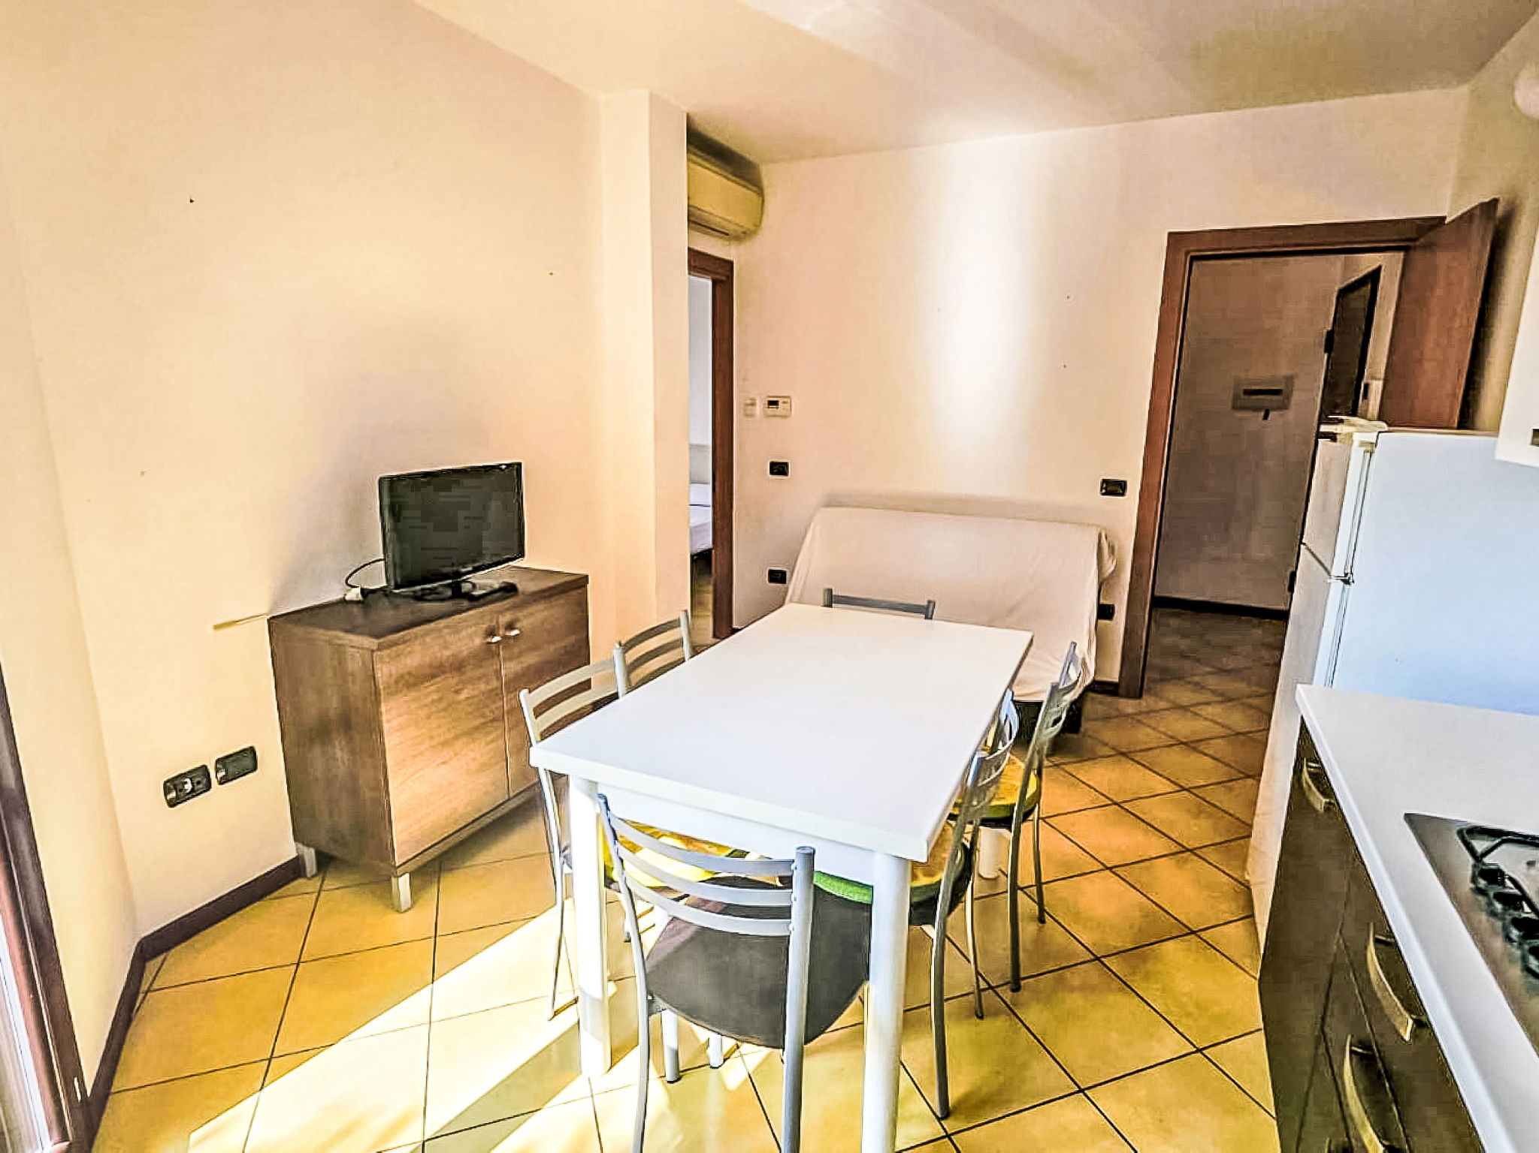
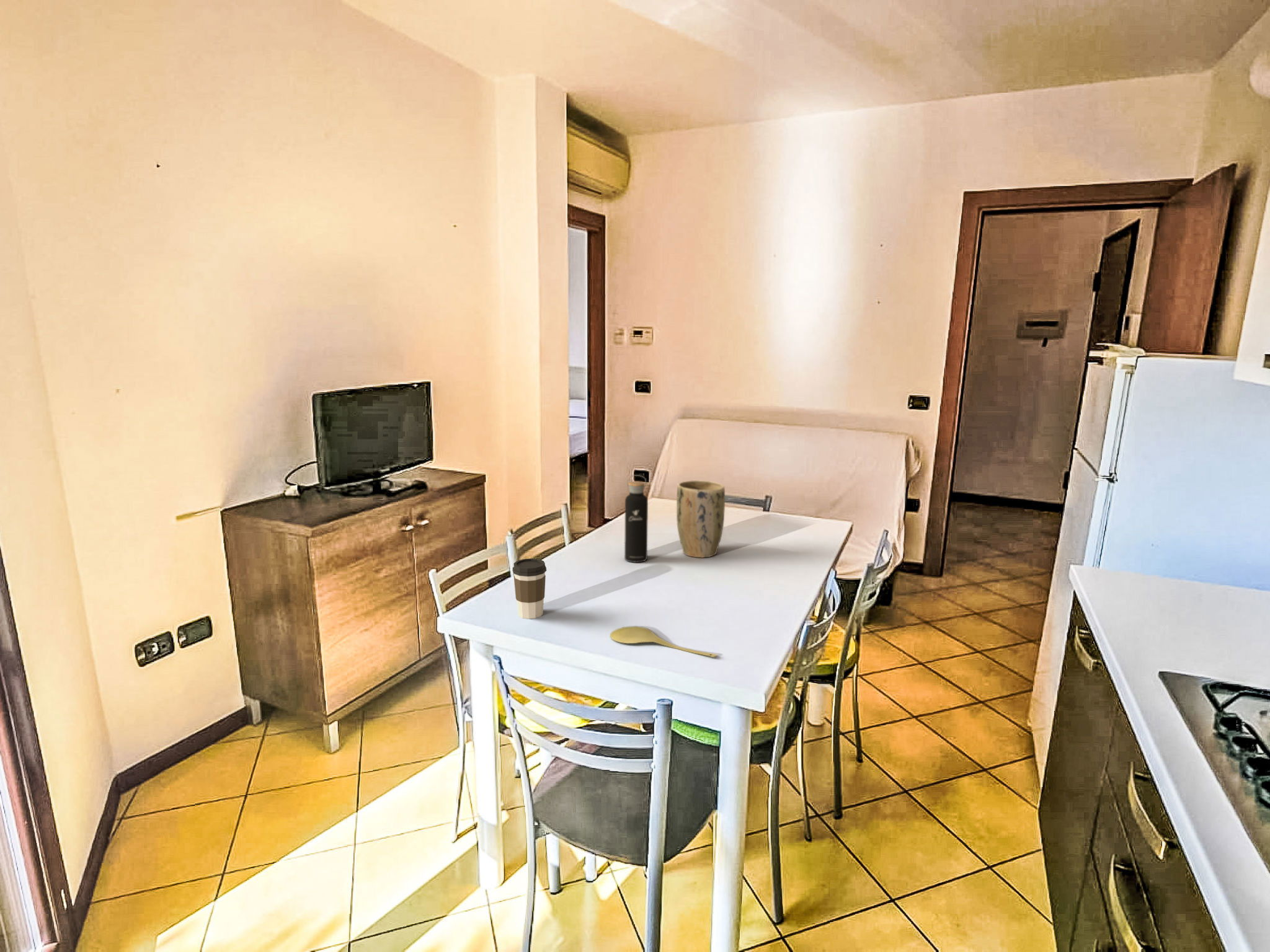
+ coffee cup (530, 589)
+ plant pot (700, 519)
+ water bottle (636, 518)
+ spoon (662, 641)
